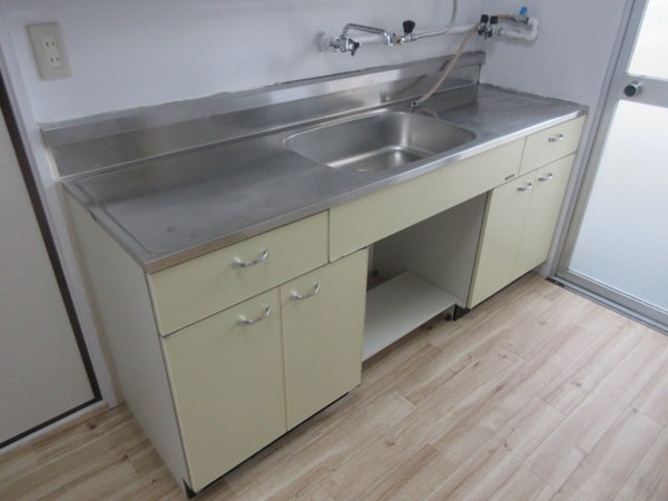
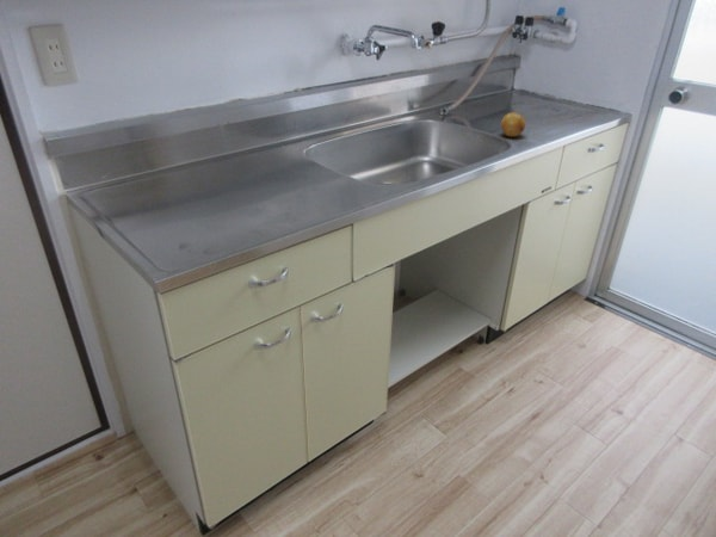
+ fruit (513, 124)
